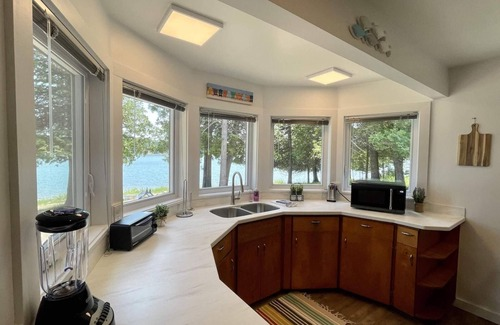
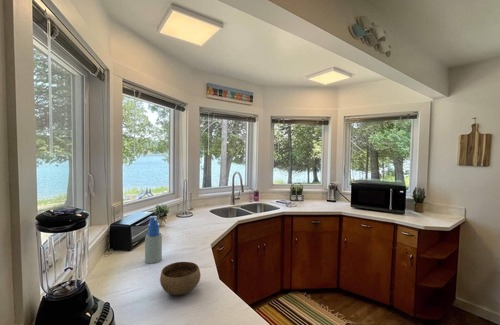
+ spray bottle (153, 238)
+ bowl (180, 279)
